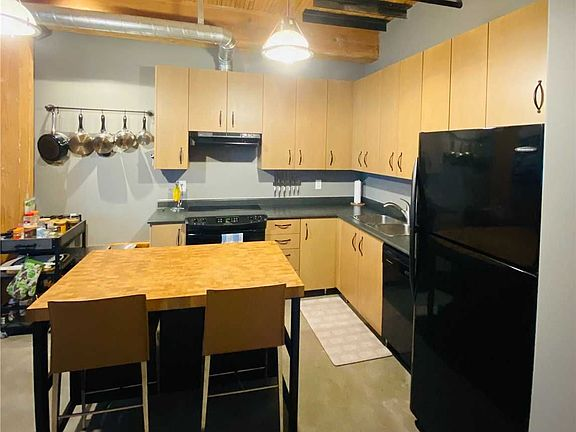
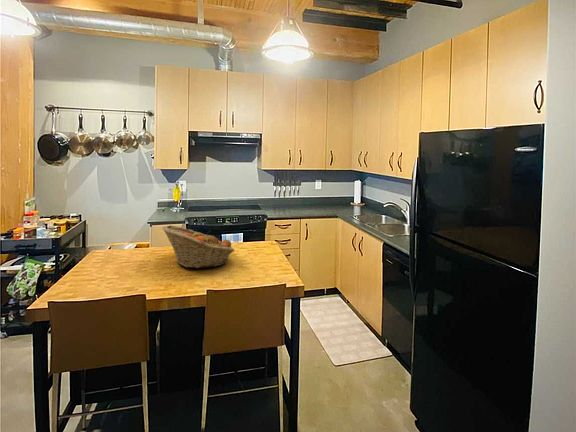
+ fruit basket (198, 244)
